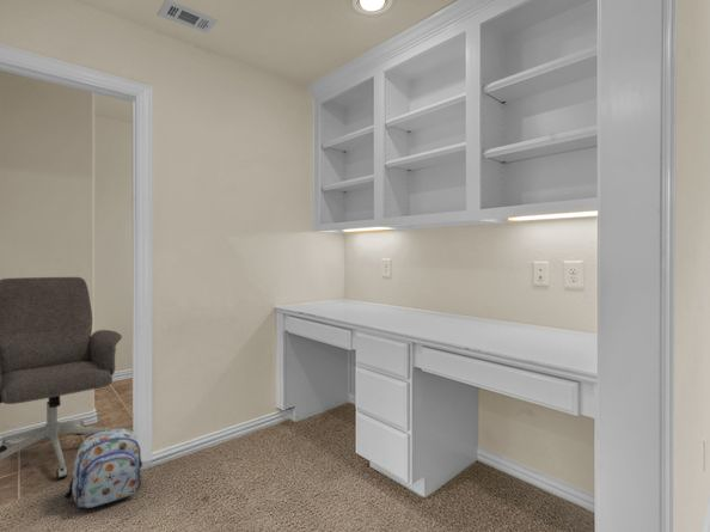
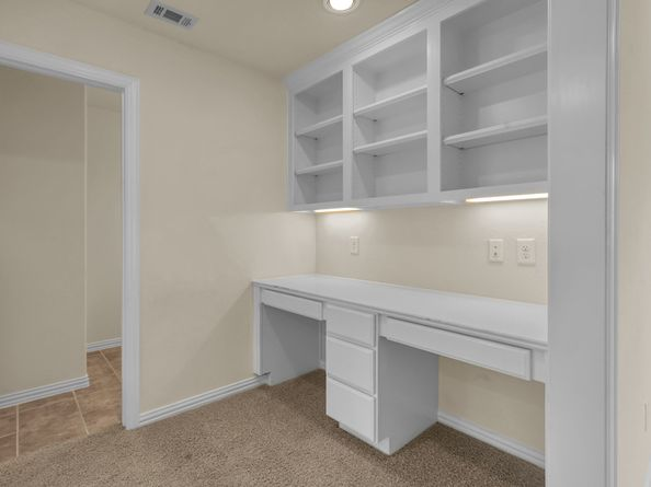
- office chair (50, 367)
- backpack (108, 465)
